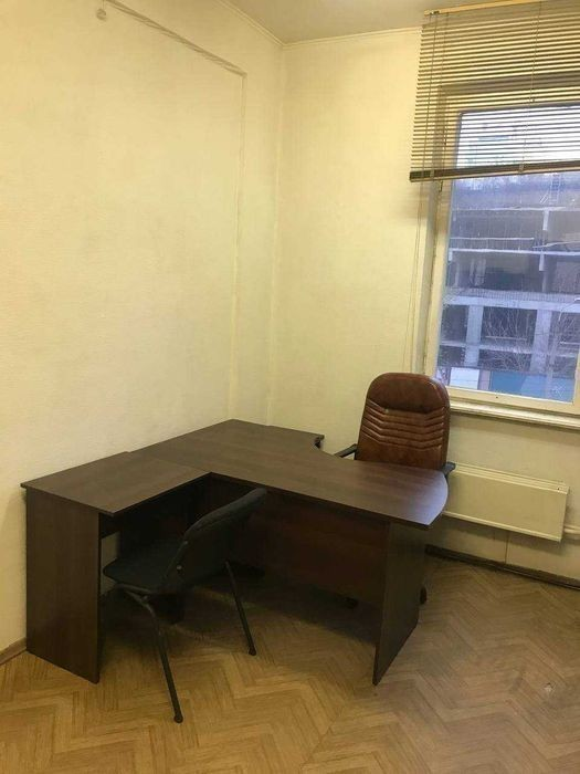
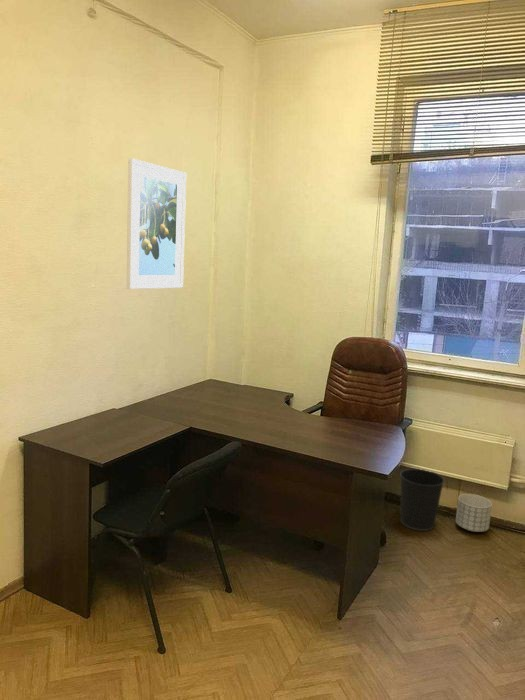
+ planter (473, 514)
+ wastebasket (419, 500)
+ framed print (157, 228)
